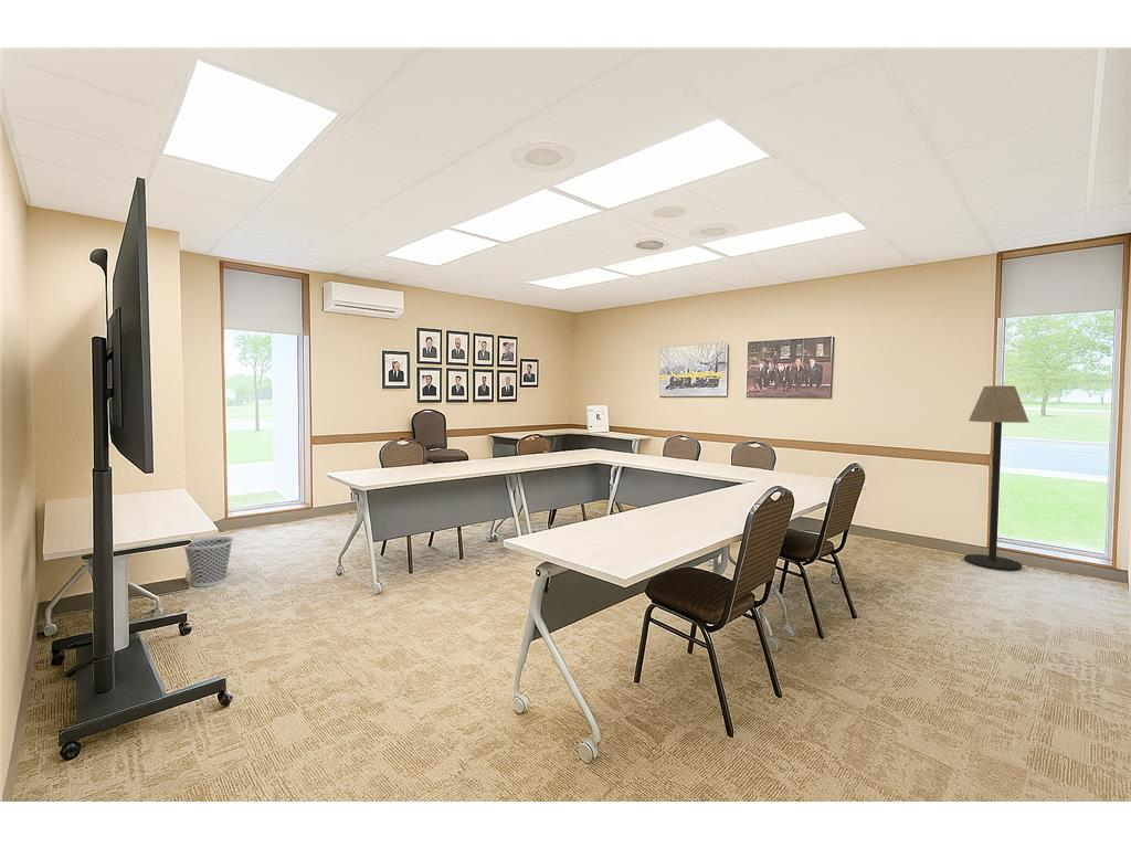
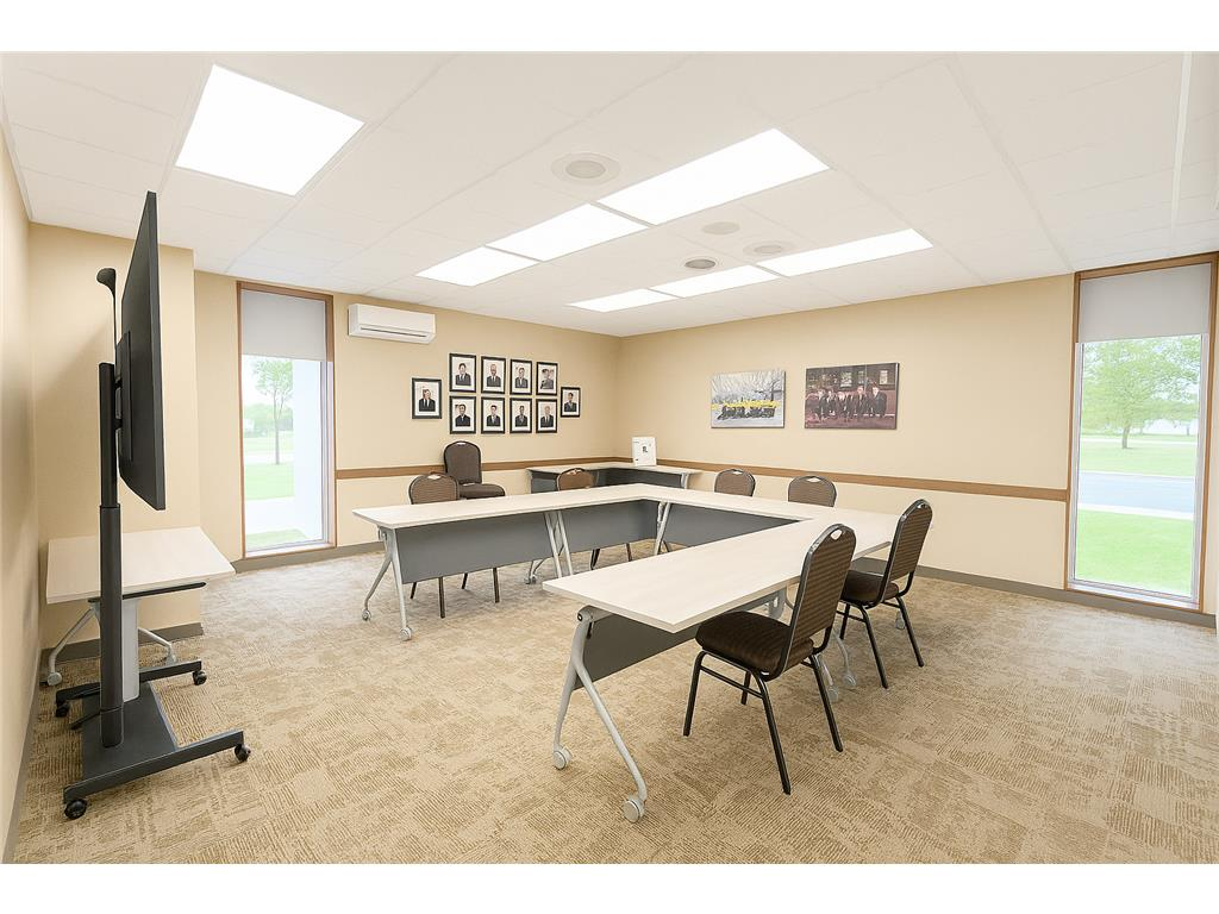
- floor lamp (995, 475)
- wastebasket (209, 561)
